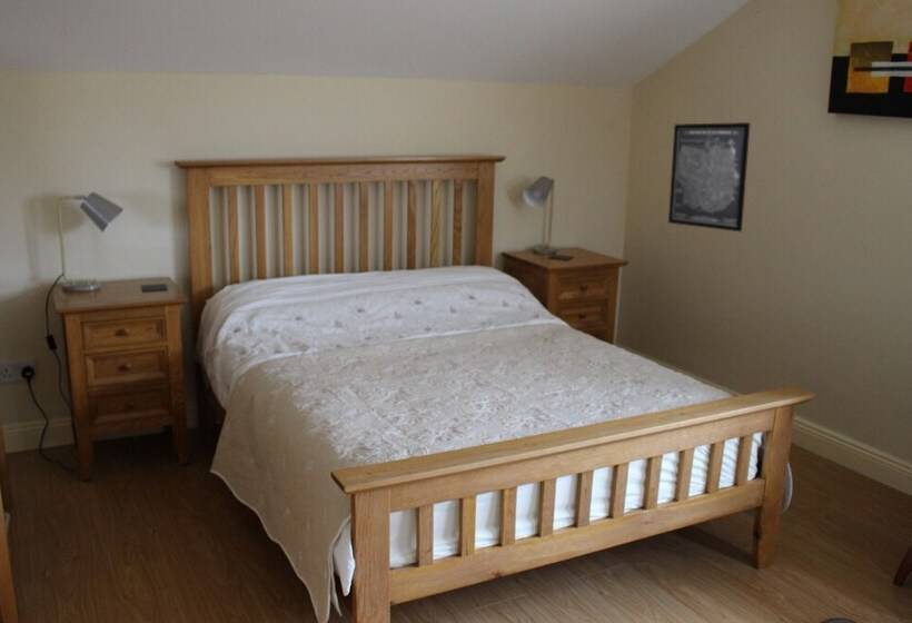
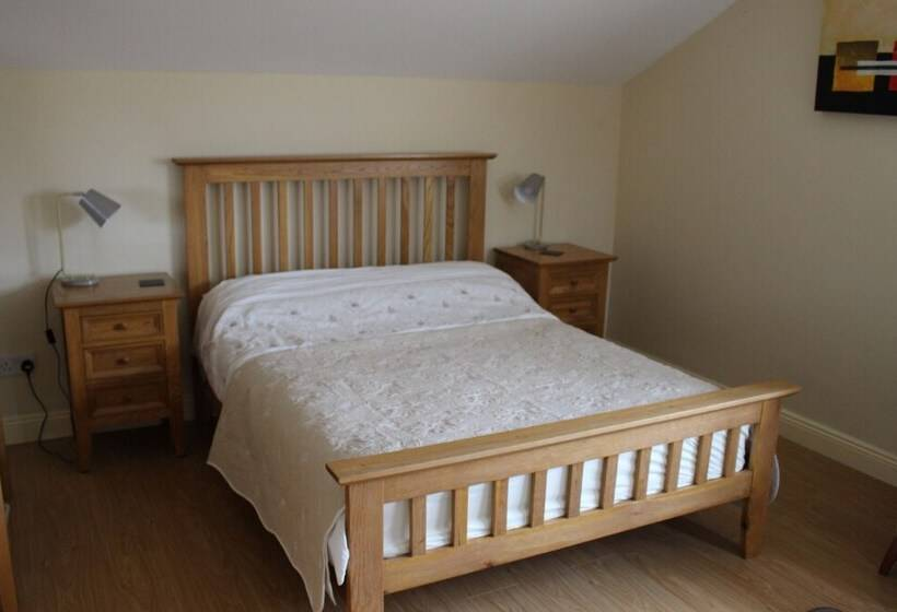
- wall art (706, 176)
